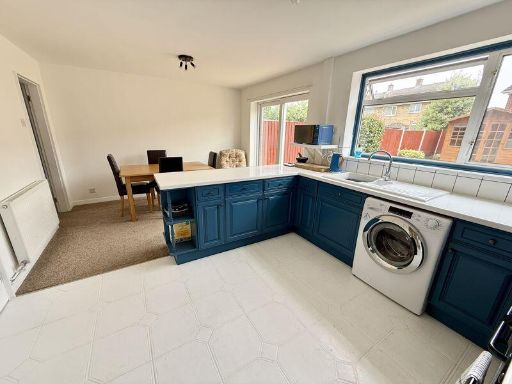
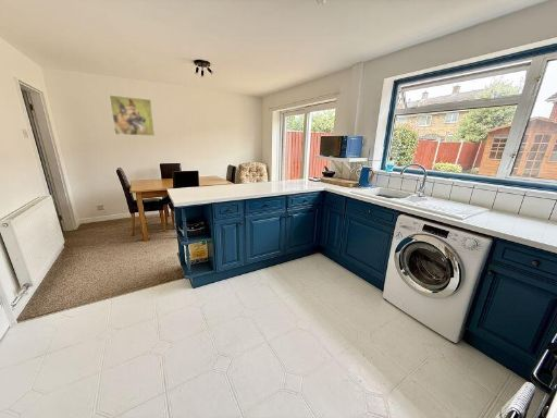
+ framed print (133, 116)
